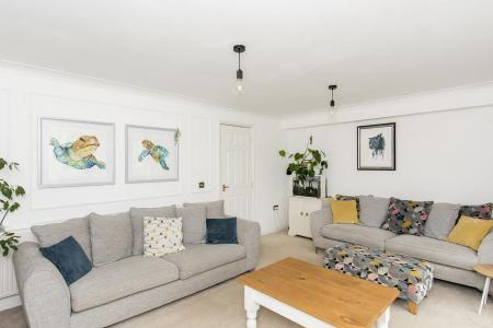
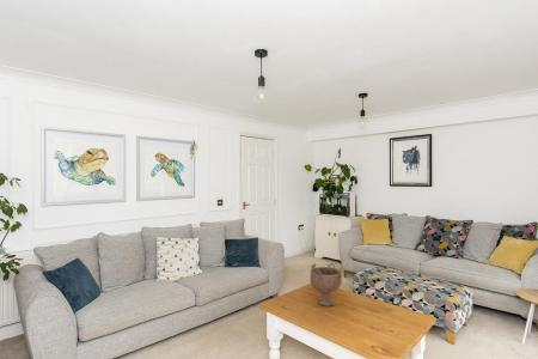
+ decorative bowl (325, 284)
